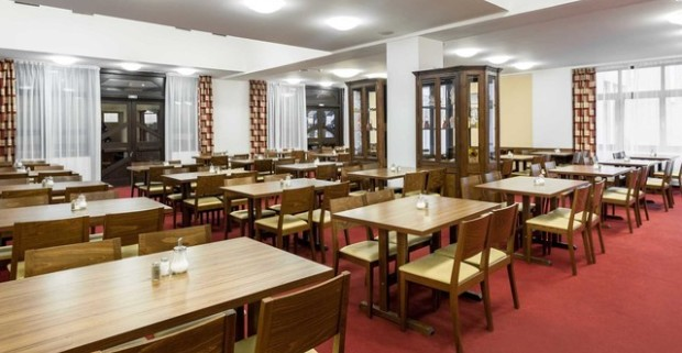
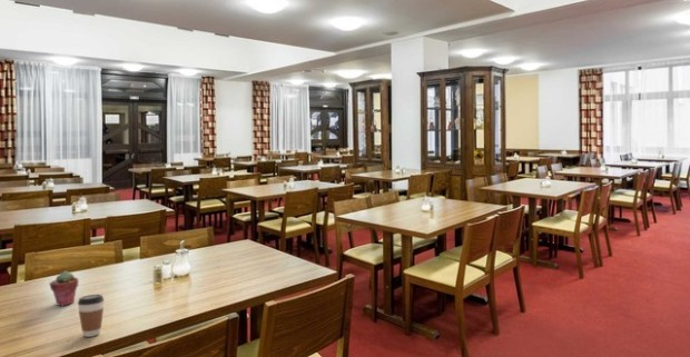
+ potted succulent (65, 287)
+ coffee cup (91, 315)
